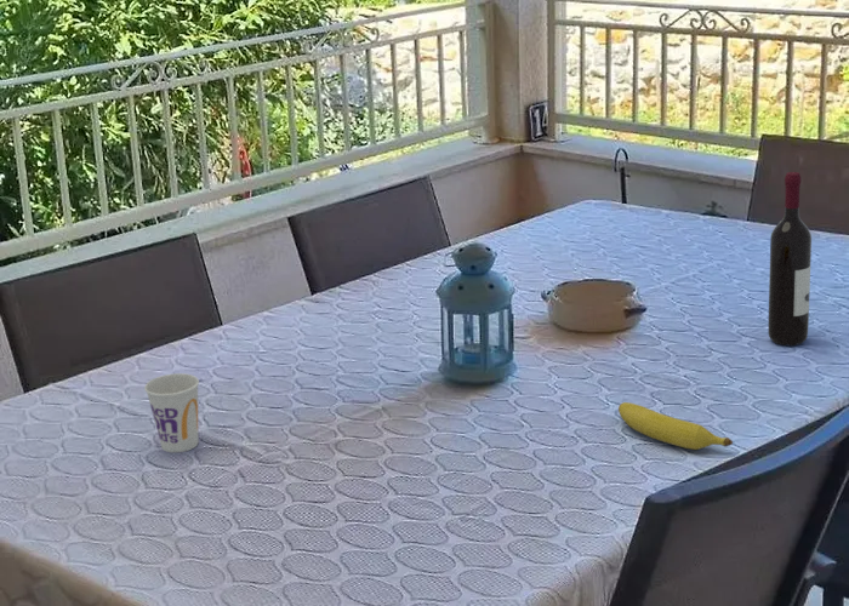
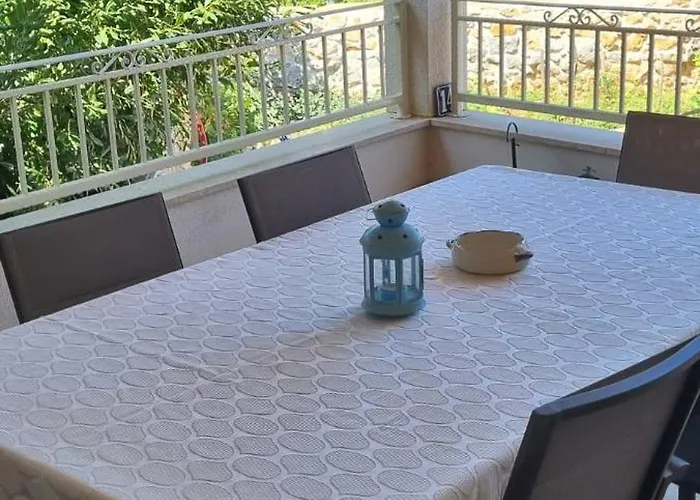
- fruit (667, 425)
- cup (176, 413)
- wine bottle (790, 258)
